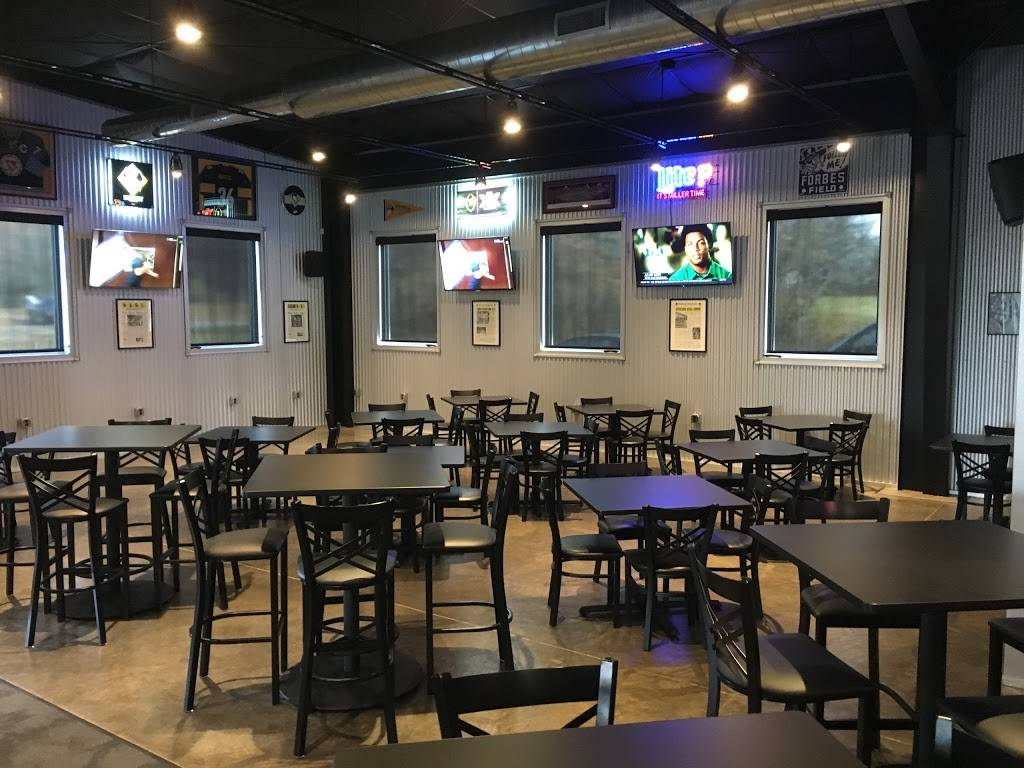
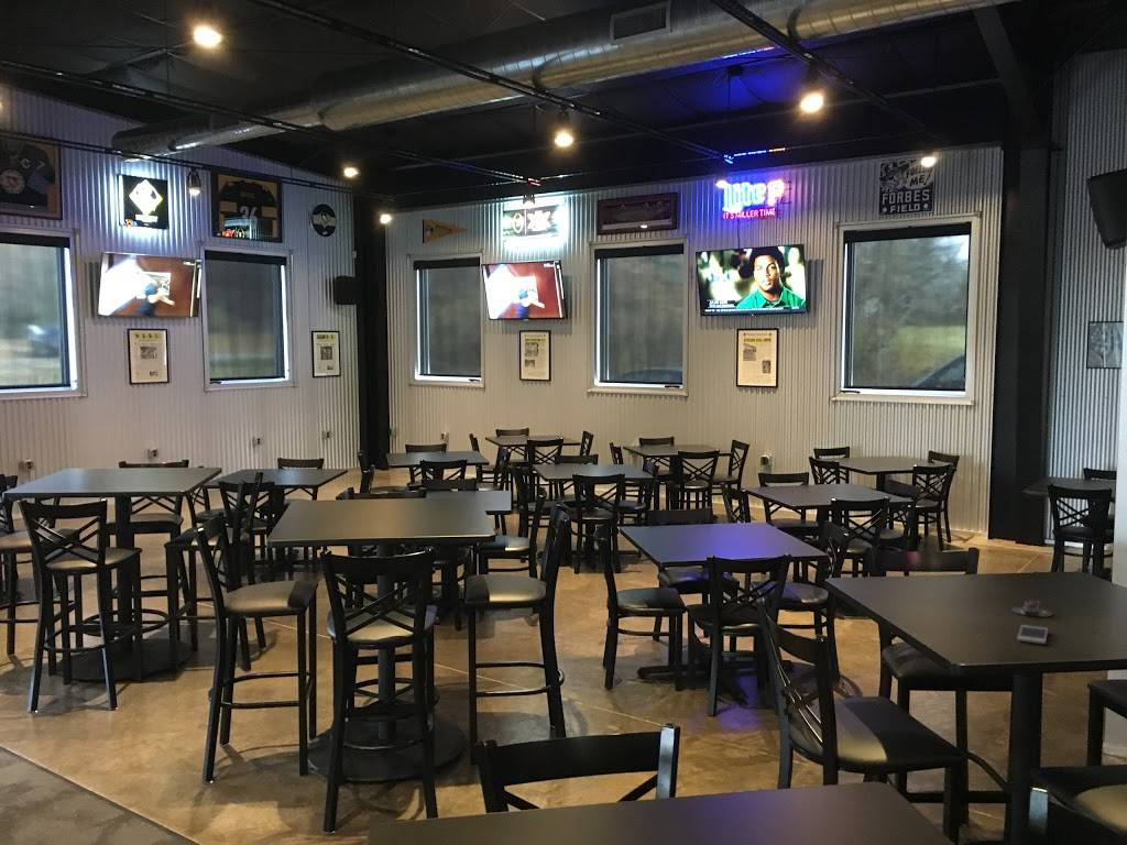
+ smartphone (1032, 634)
+ candle (1031, 606)
